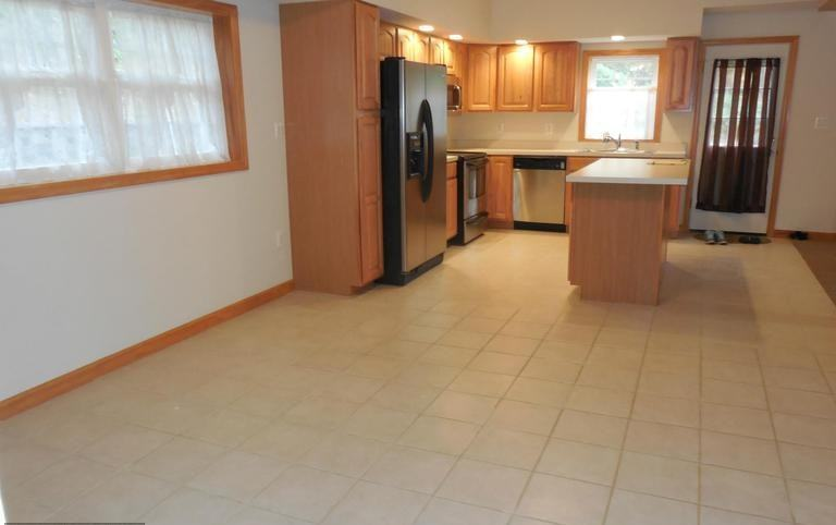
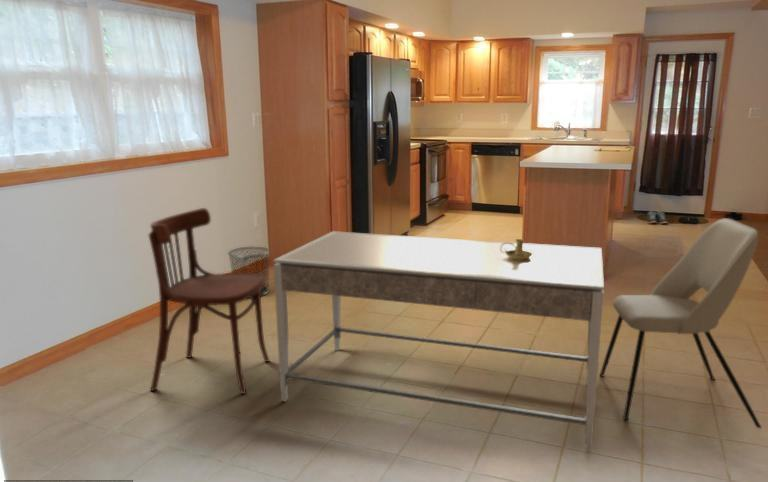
+ dining table (440, 339)
+ dining chair (681, 313)
+ candlestick (516, 248)
+ waste bin (250, 272)
+ dining chair (210, 297)
